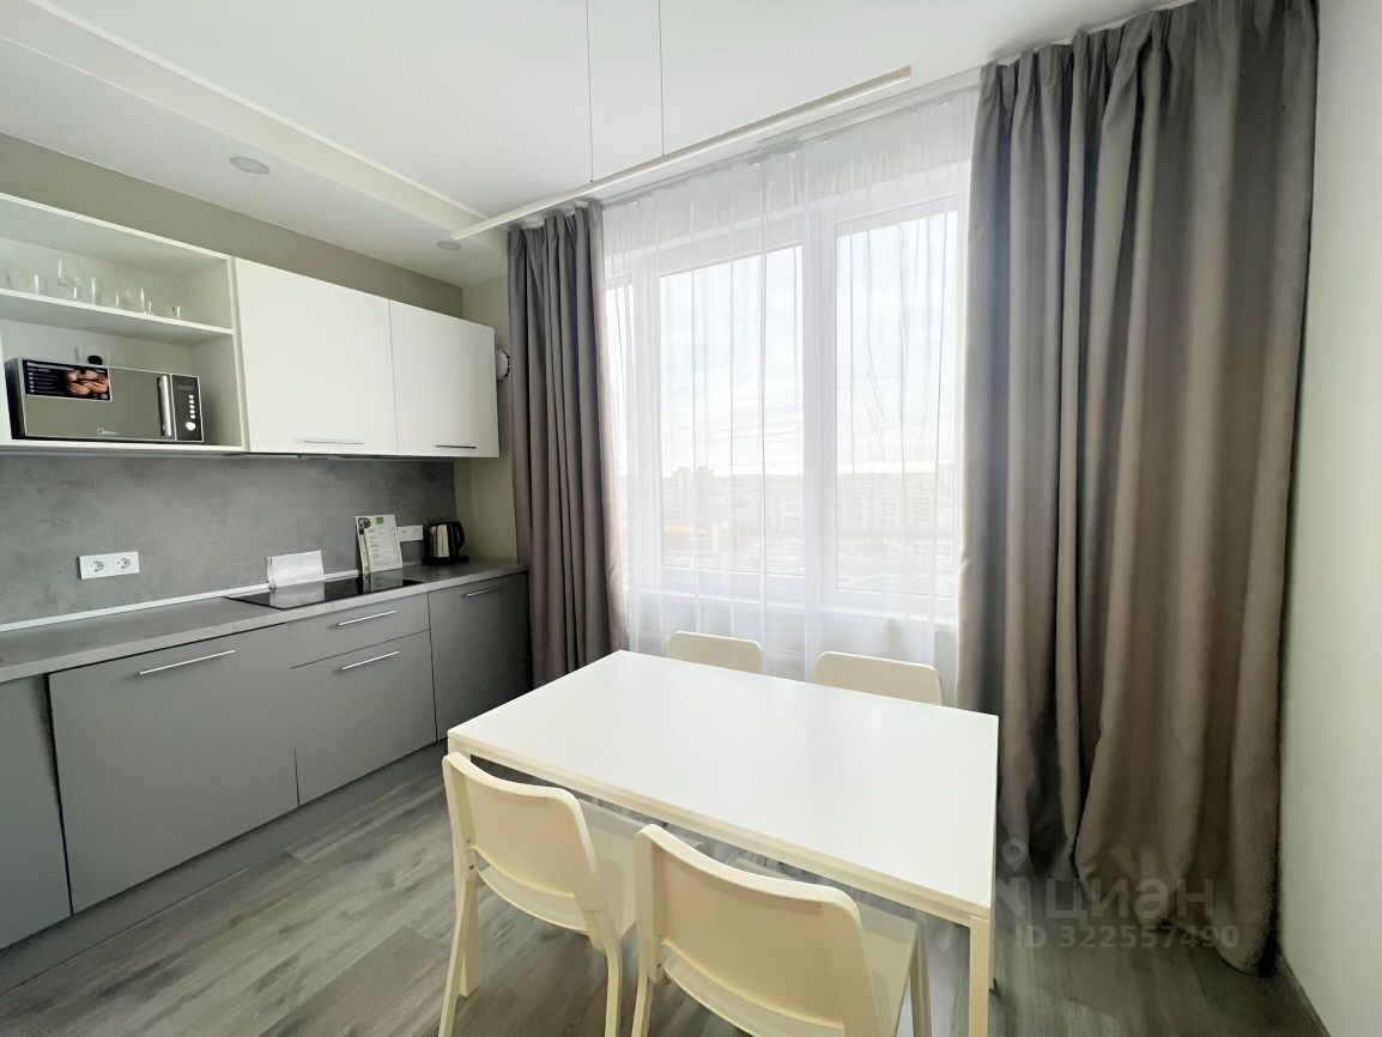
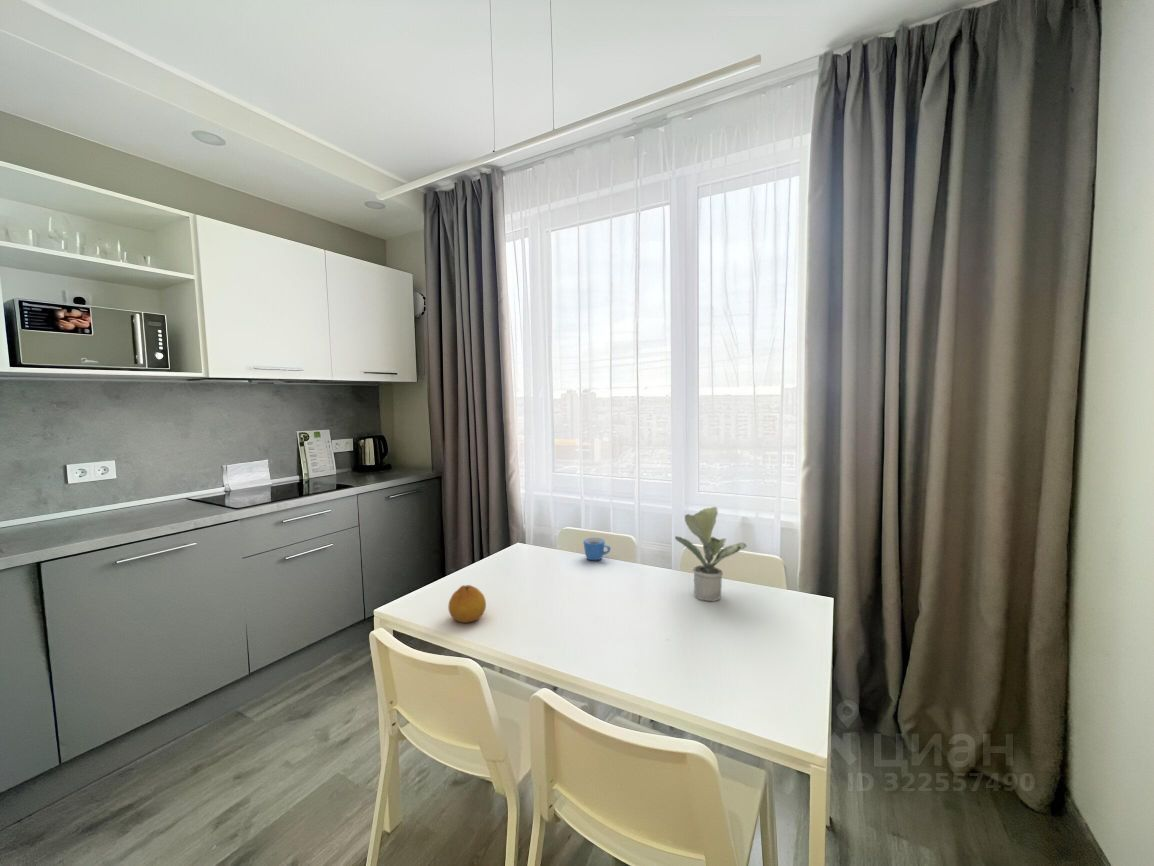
+ mug (597, 550)
+ potted plant (710, 549)
+ fruit (466, 602)
